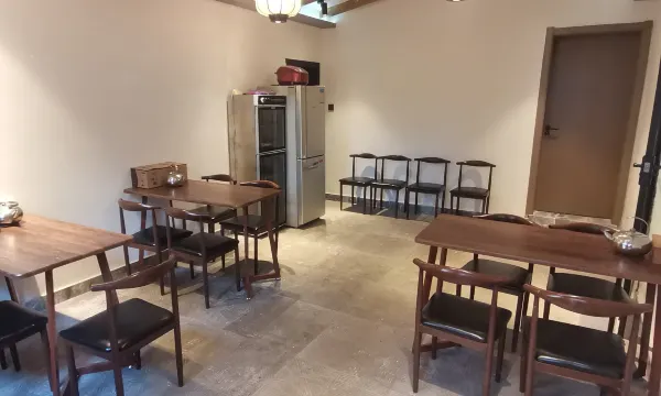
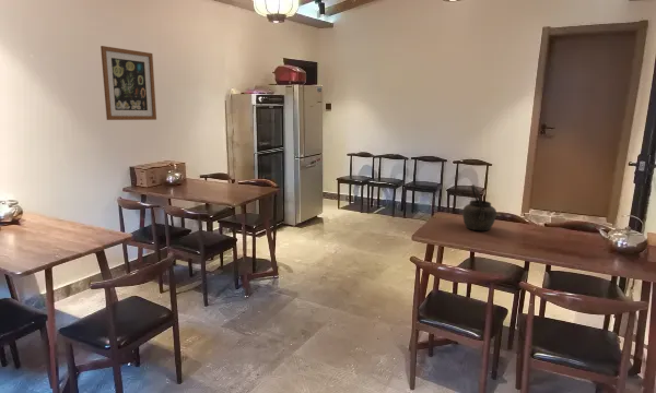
+ kettle (479, 207)
+ wall art (130, 85)
